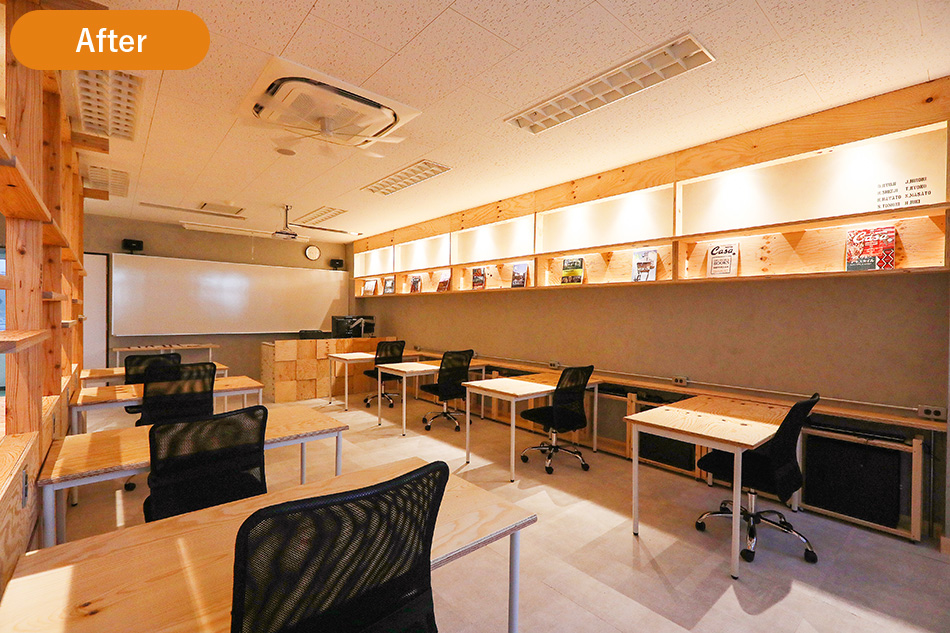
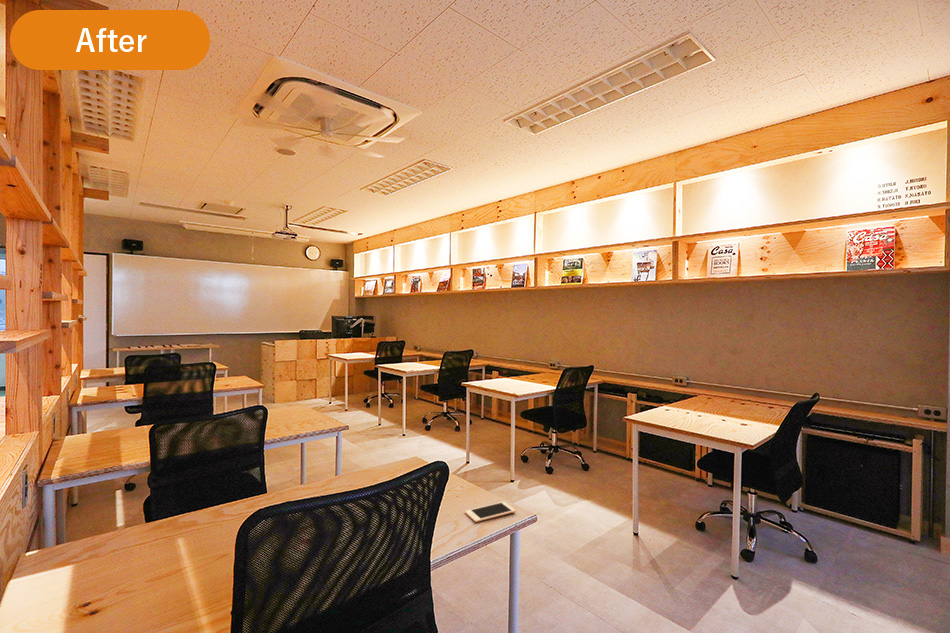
+ cell phone (490, 511)
